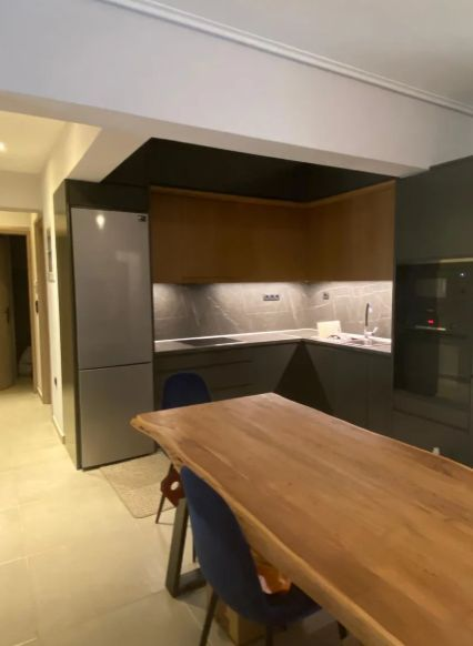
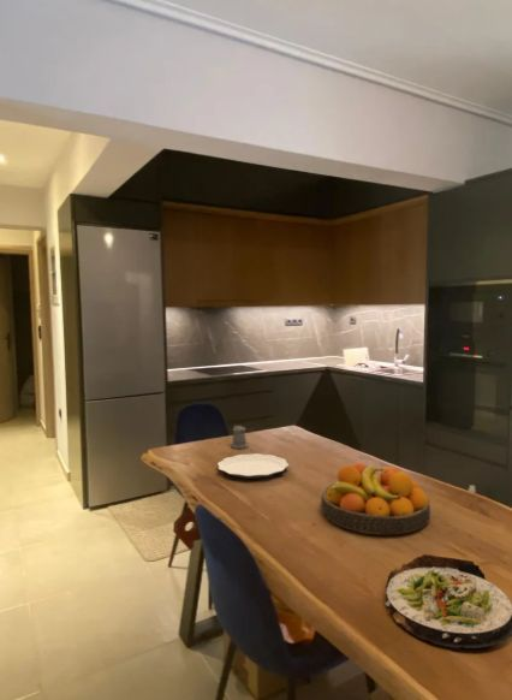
+ pepper shaker (240, 435)
+ salad plate (448, 595)
+ fruit bowl (374, 488)
+ plate (252, 465)
